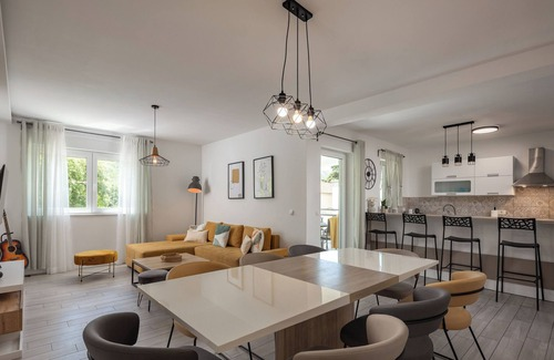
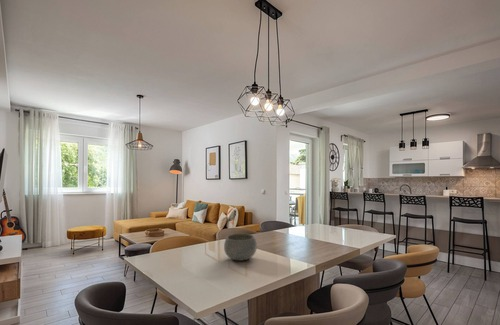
+ bowl (240, 247)
